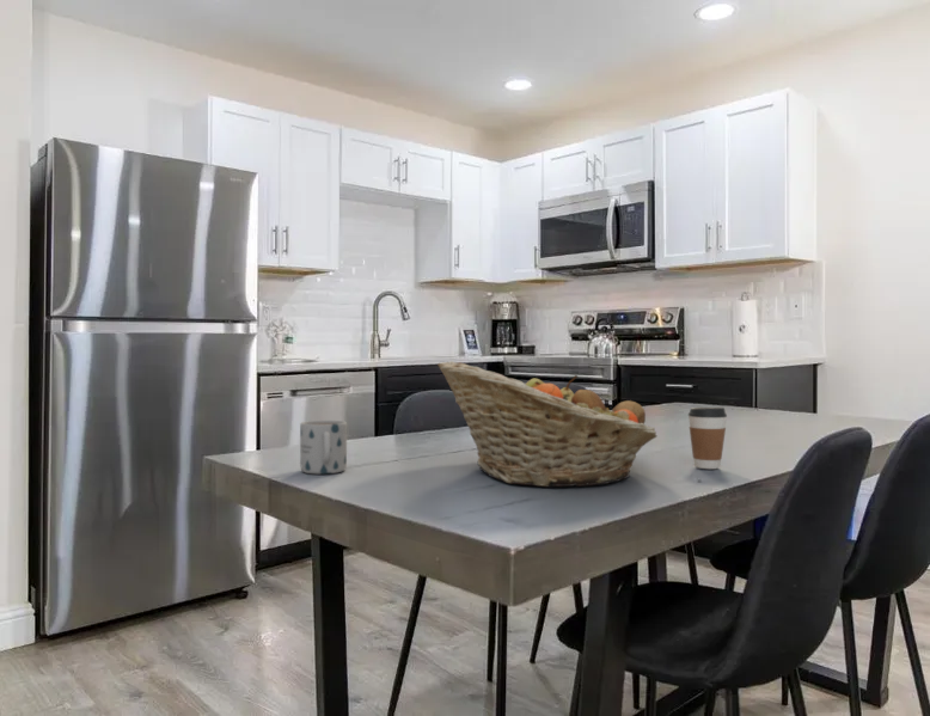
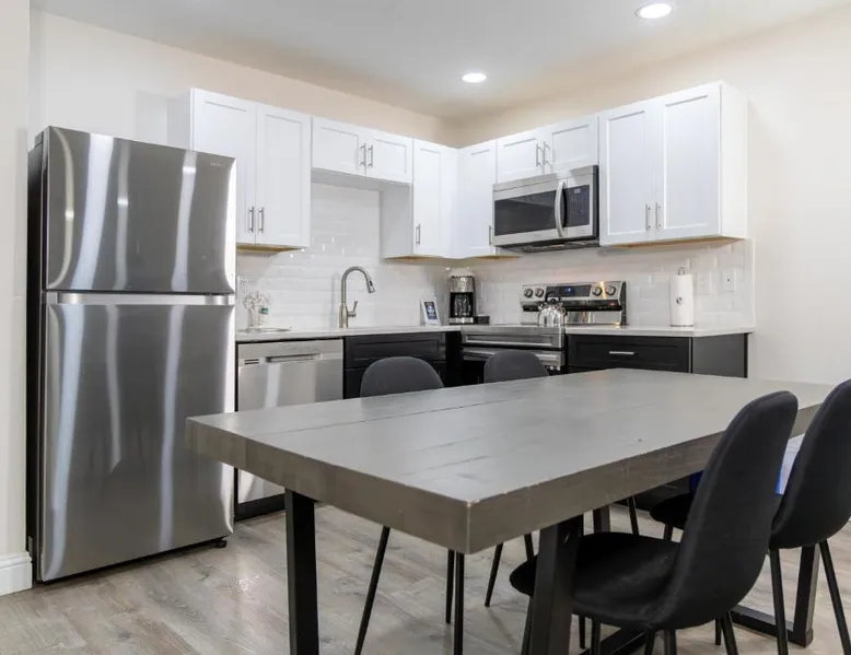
- fruit basket (542, 416)
- mug (324, 447)
- coffee cup (706, 436)
